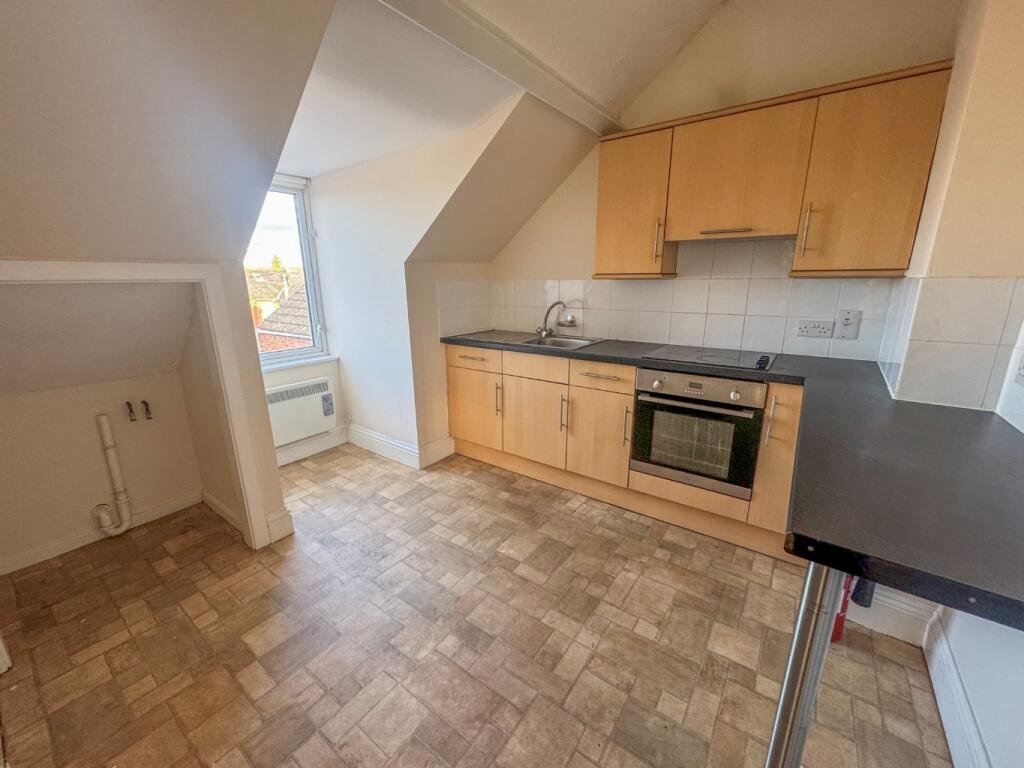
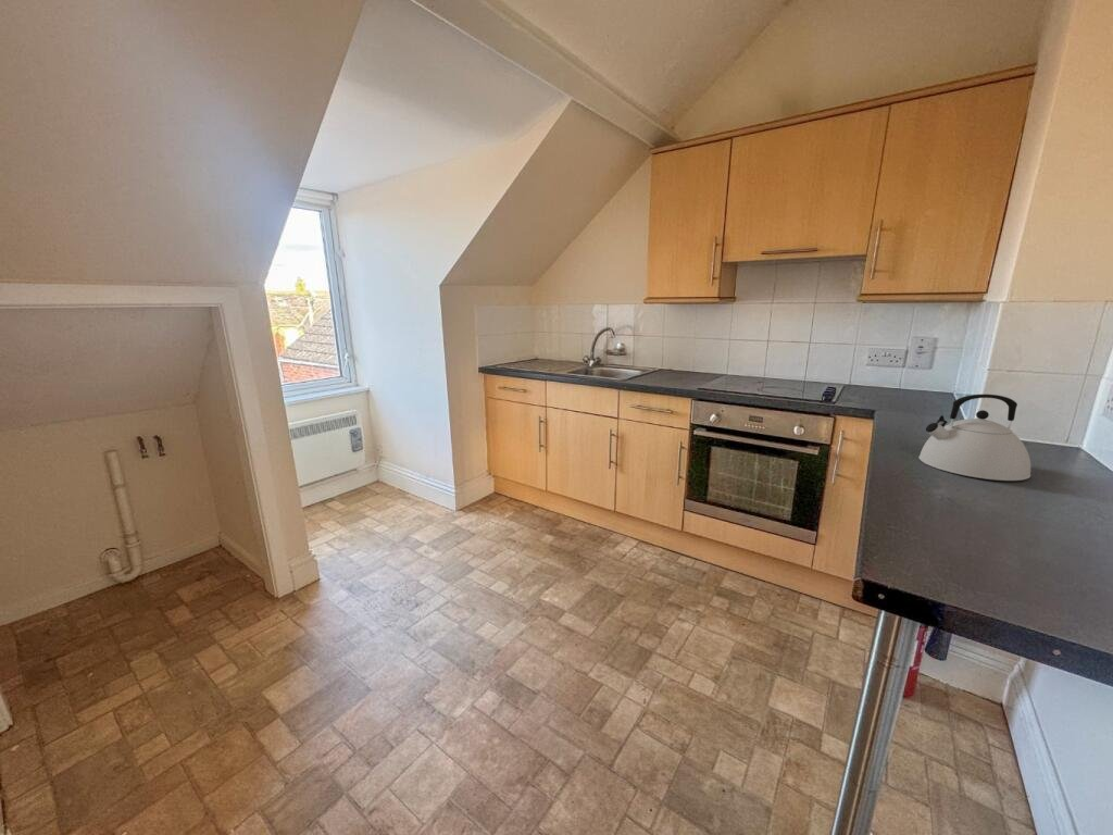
+ kettle (976, 431)
